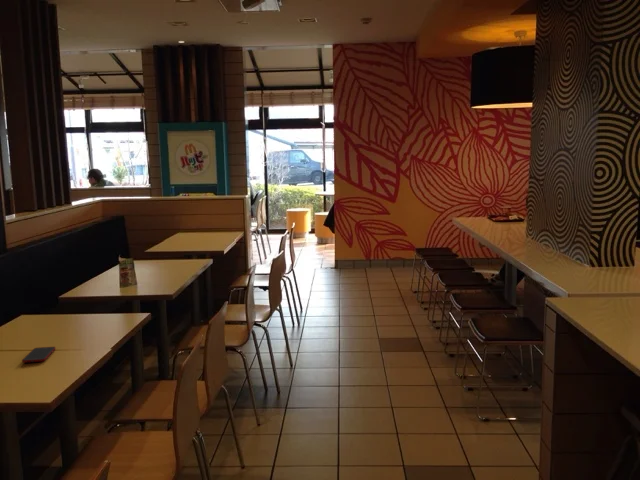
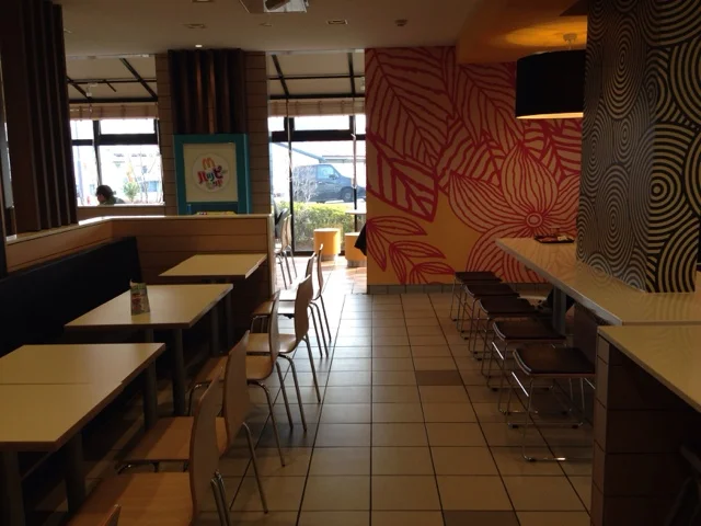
- cell phone (39, 354)
